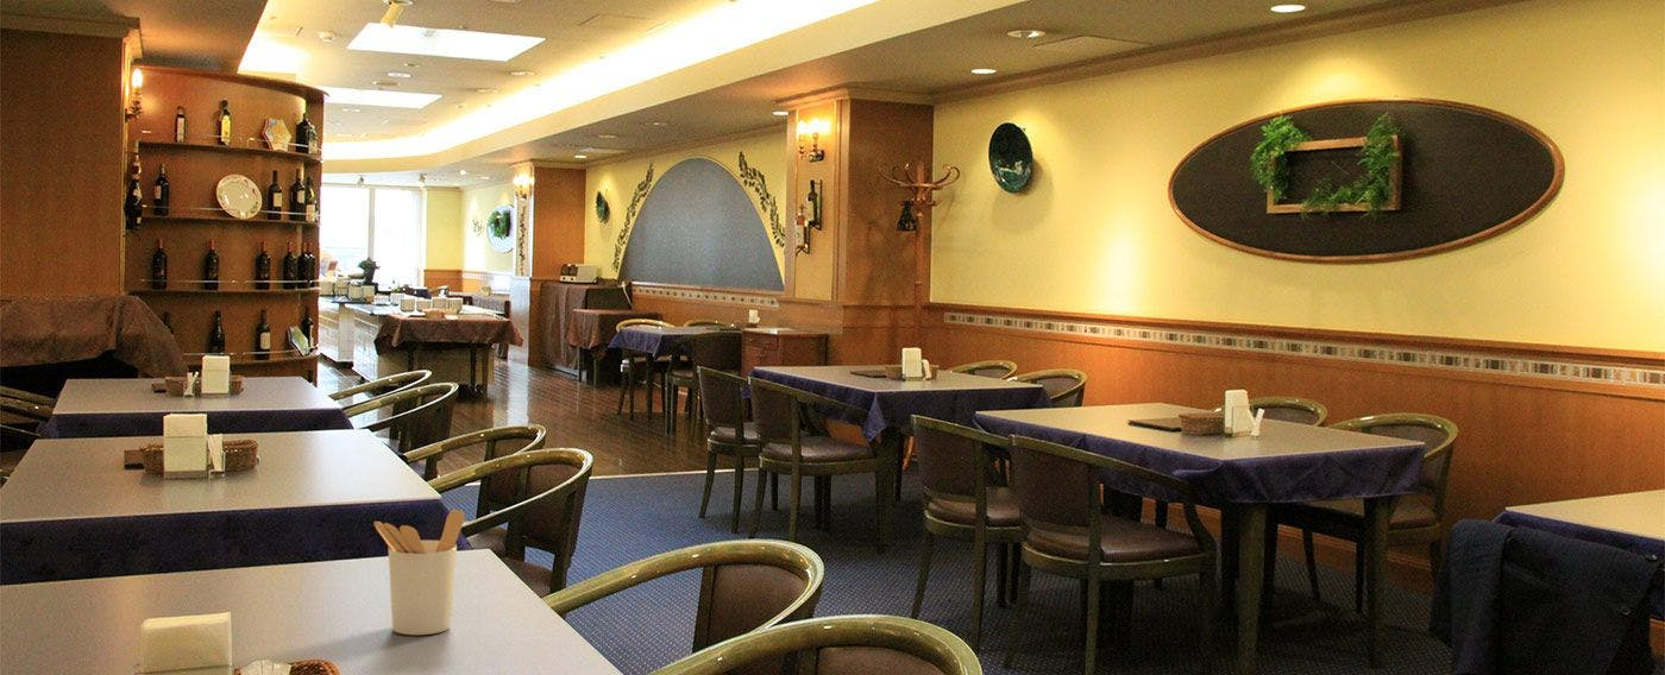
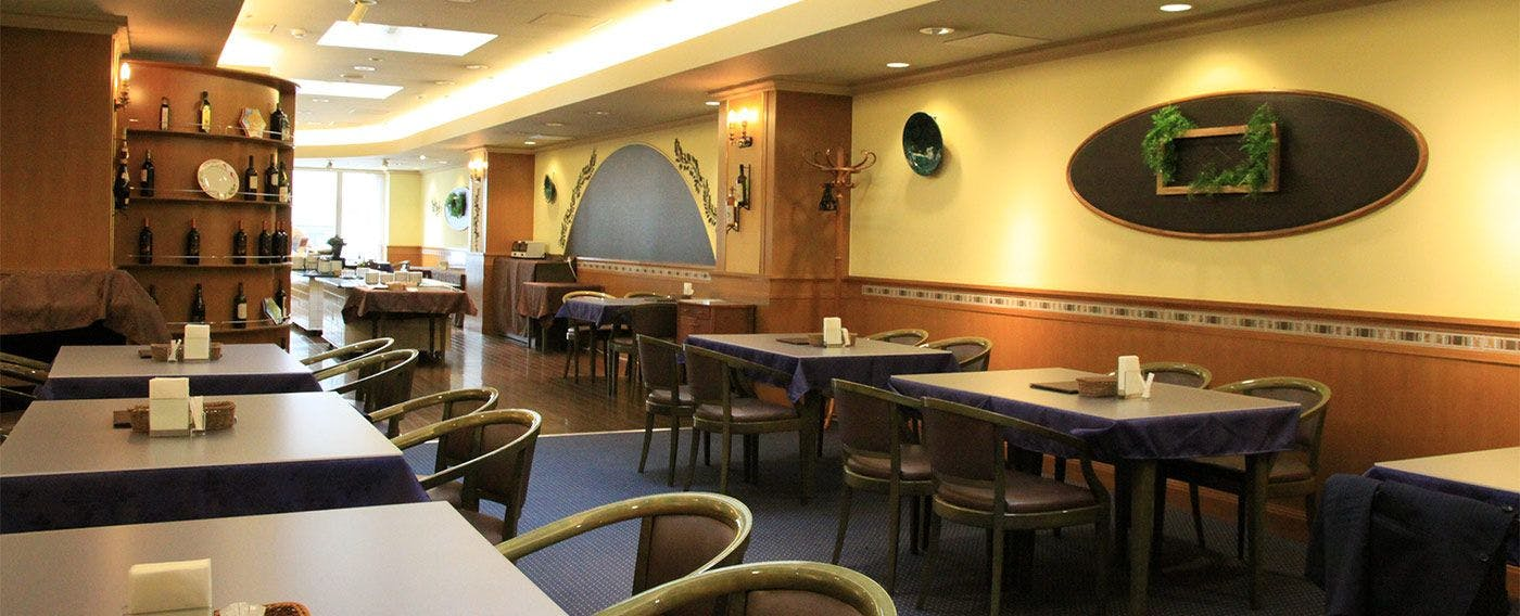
- utensil holder (414, 570)
